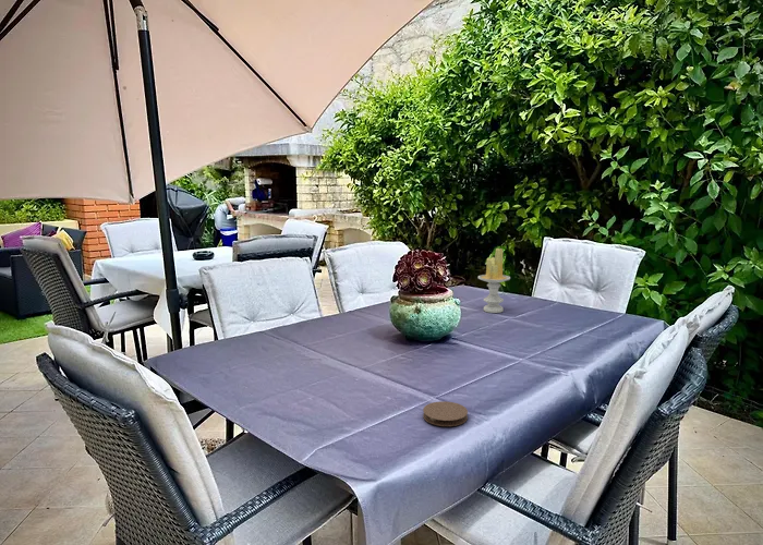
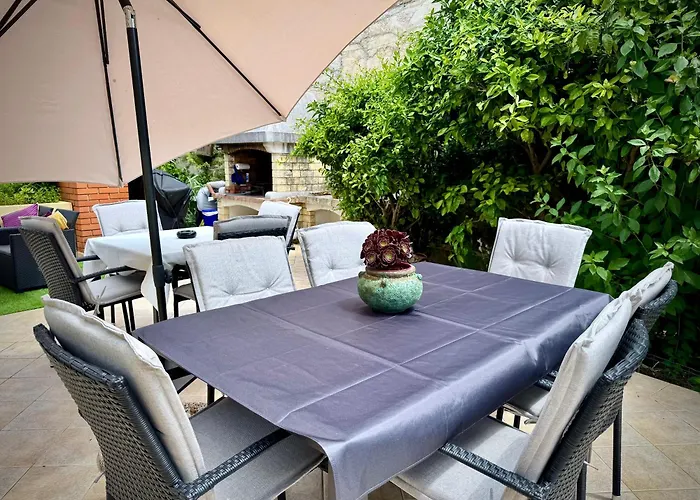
- candle (494, 279)
- coaster (445, 413)
